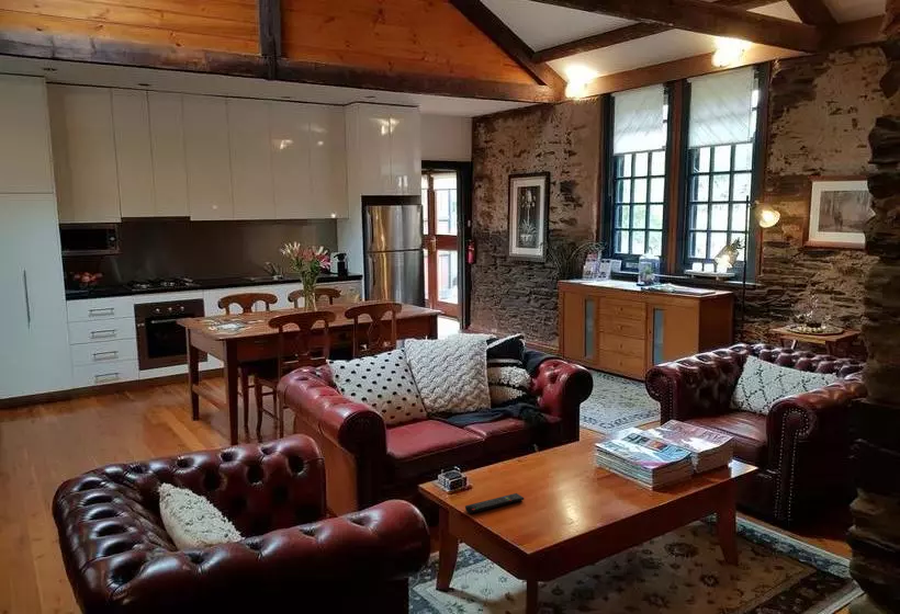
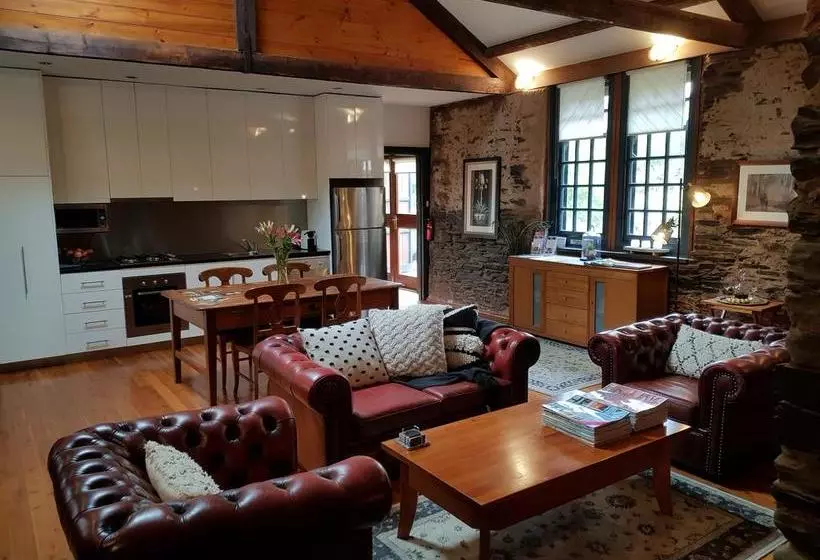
- remote control (494, 503)
